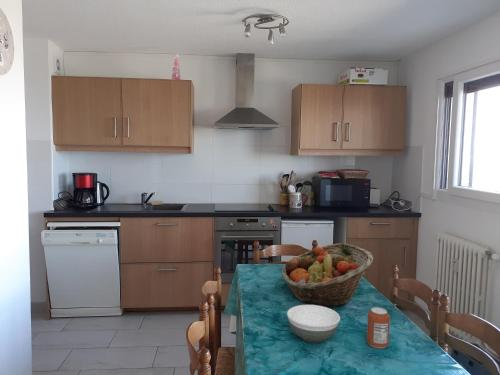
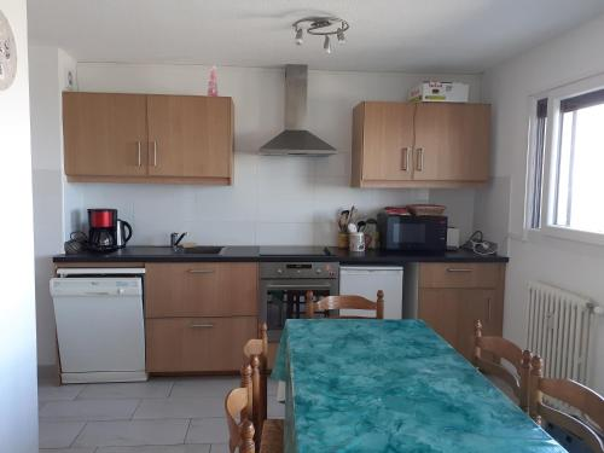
- can (378, 327)
- fruit basket (325, 271)
- bowl (312, 325)
